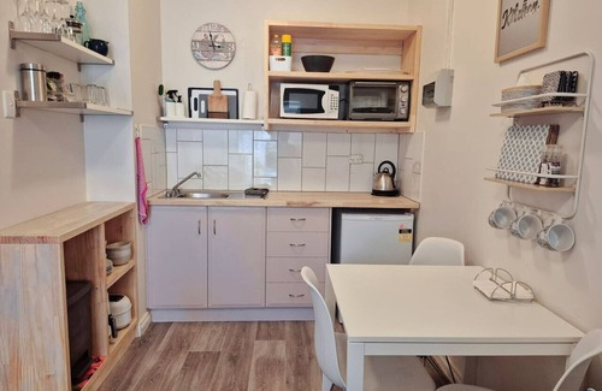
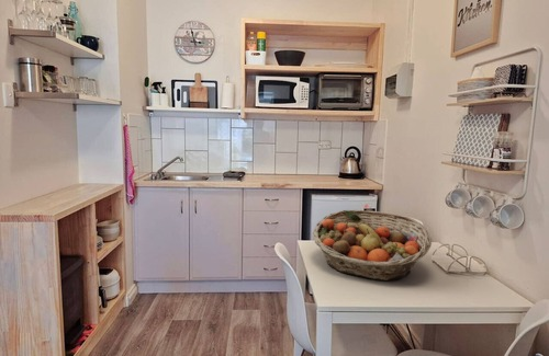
+ fruit basket (368, 242)
